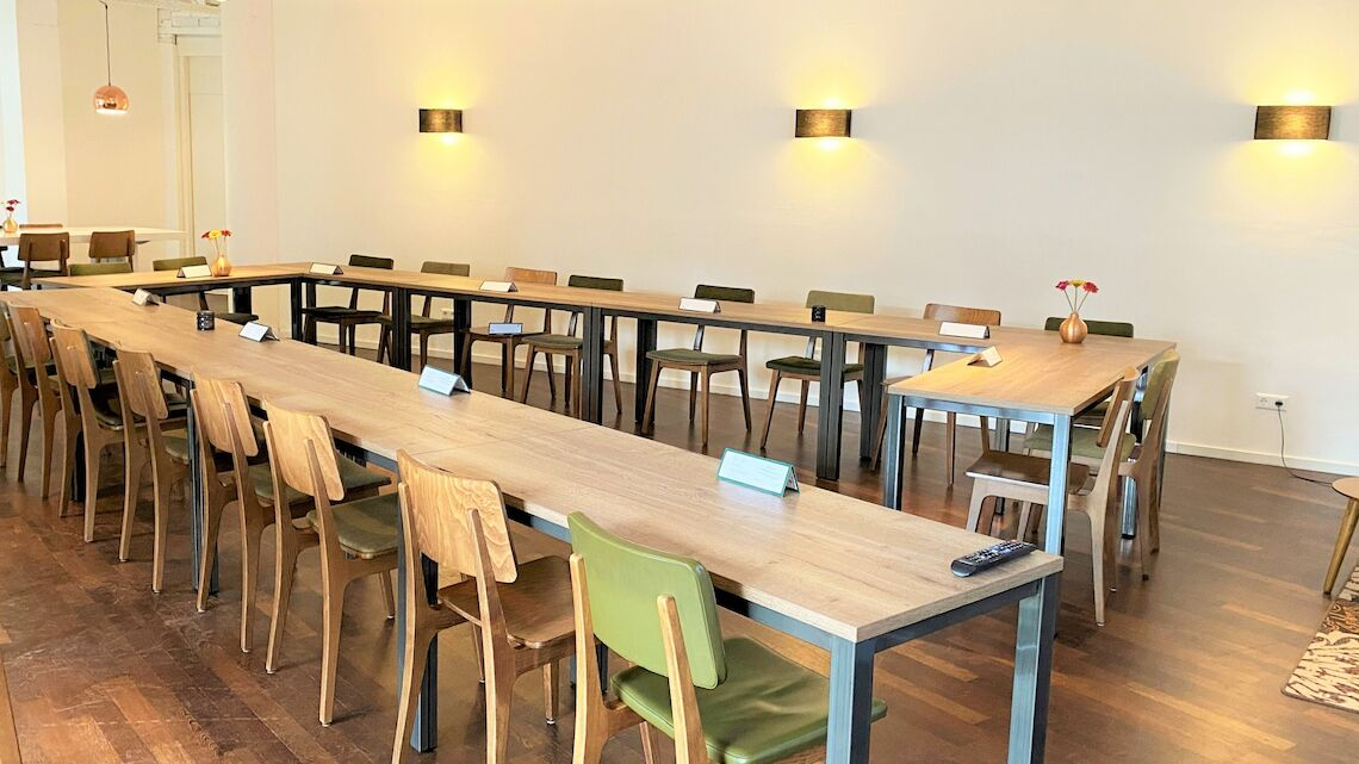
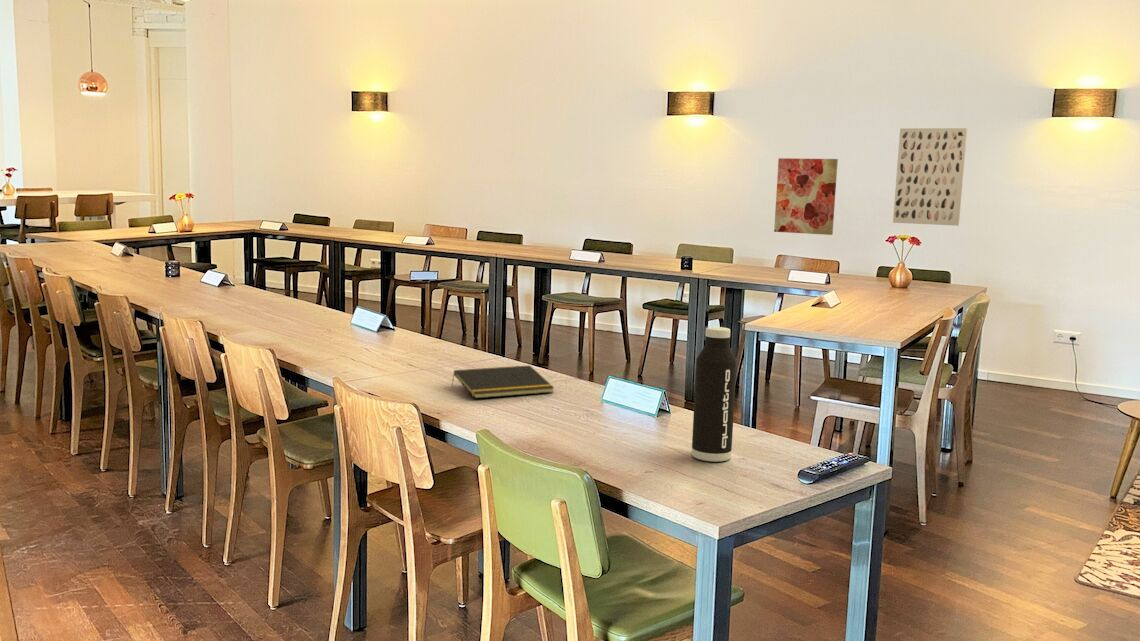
+ notepad (503, 381)
+ wall art (929, 176)
+ water bottle (714, 393)
+ wall art (805, 196)
